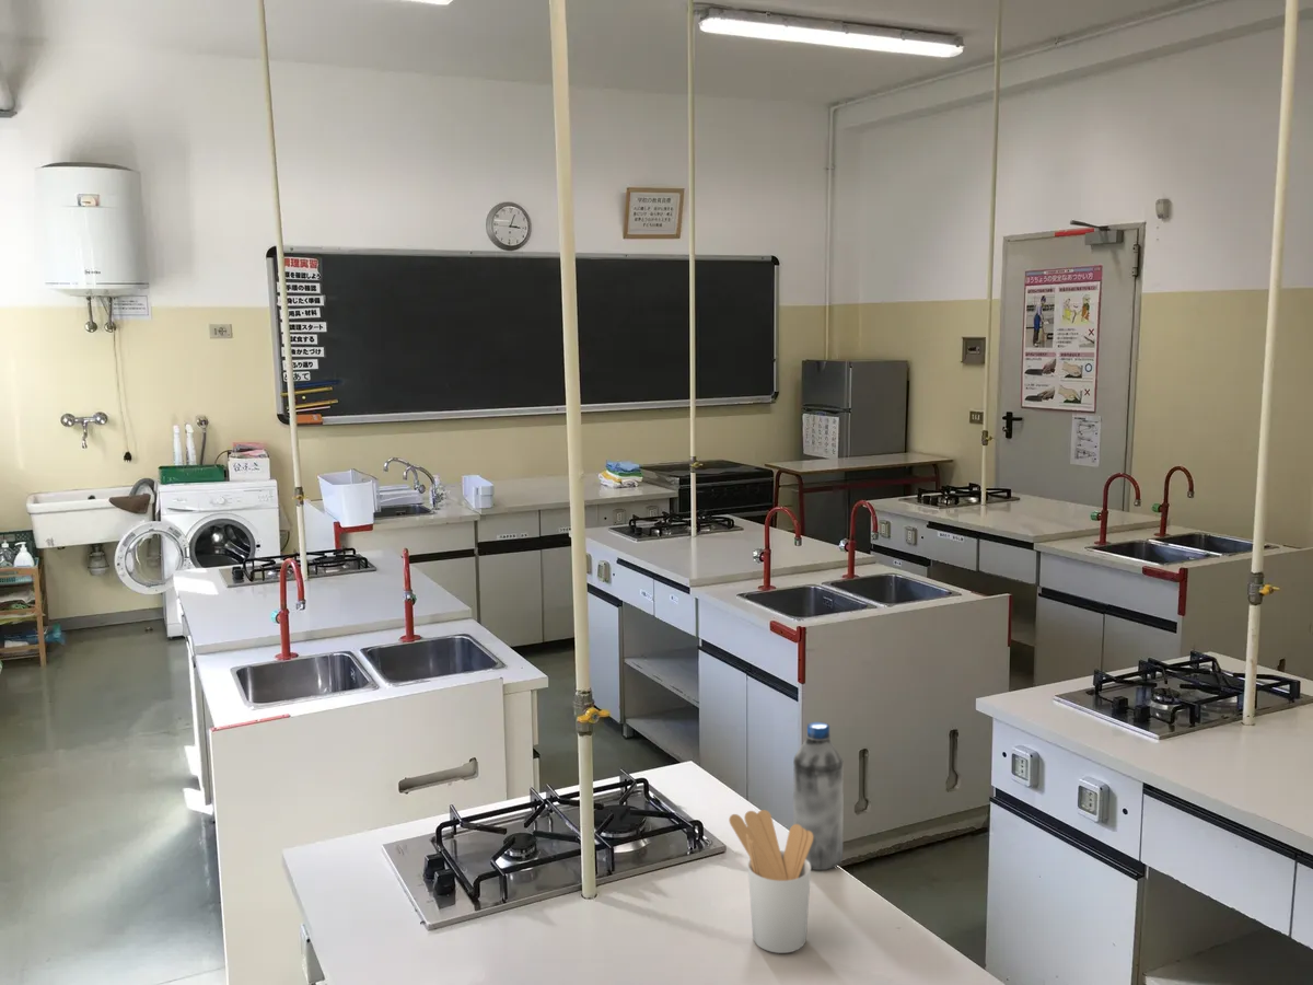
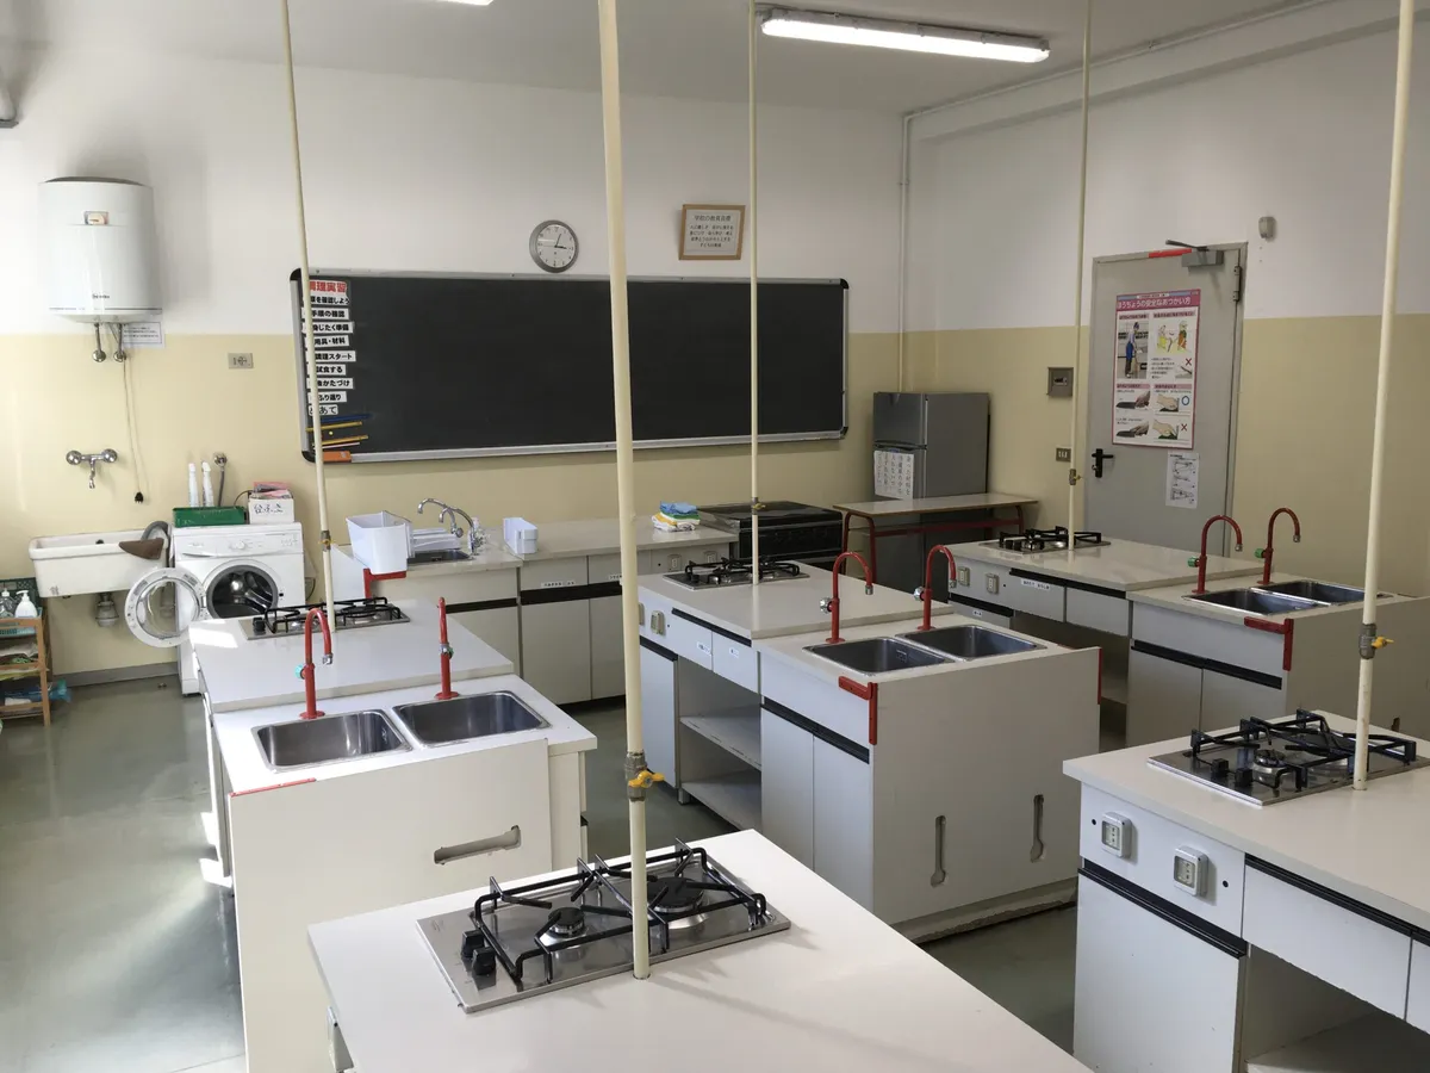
- utensil holder (769, 877)
- water bottle (817, 792)
